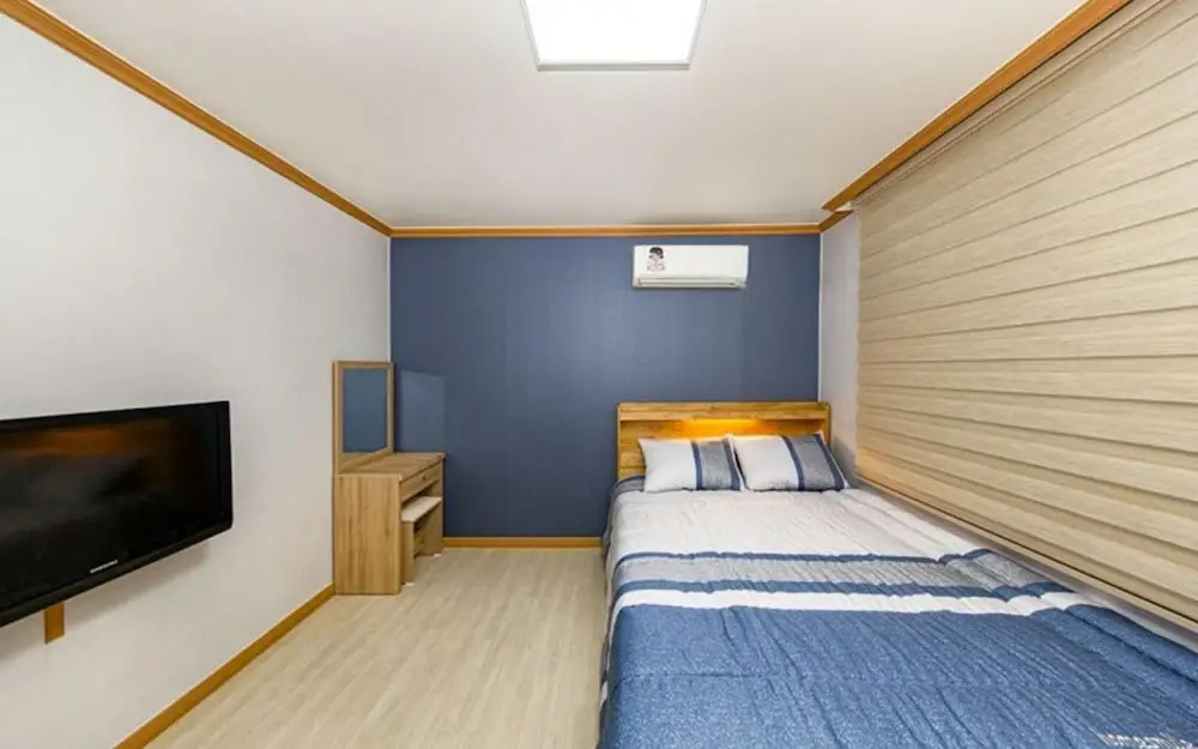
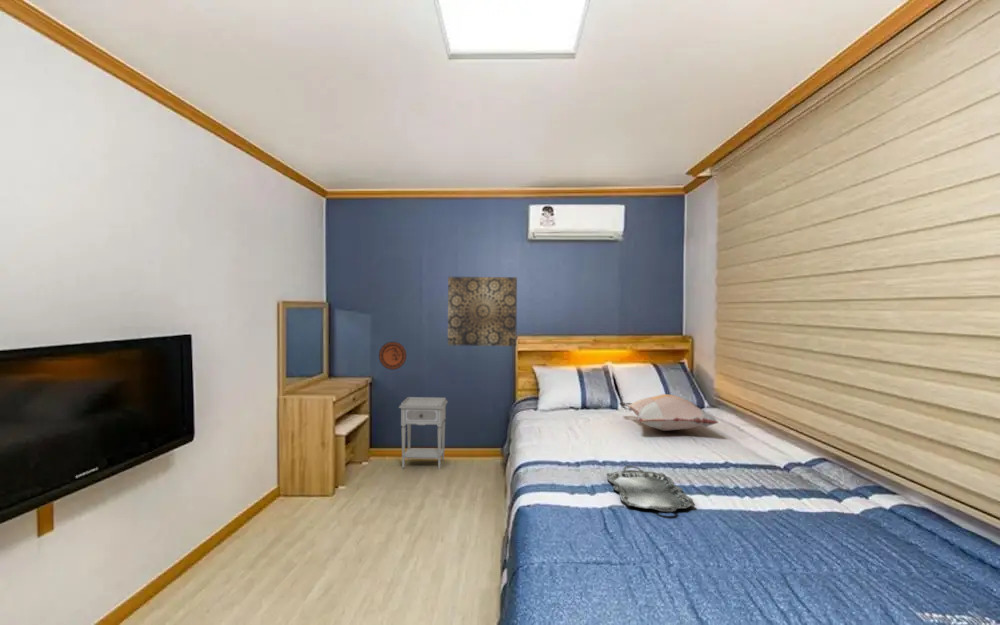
+ wall art (482, 311)
+ serving tray (647, 488)
+ nightstand (423, 424)
+ decorative plate (392, 355)
+ decorative pillow (664, 411)
